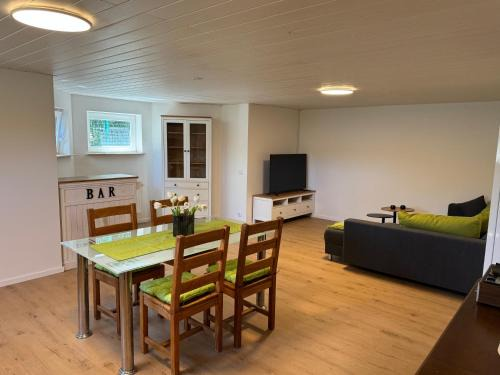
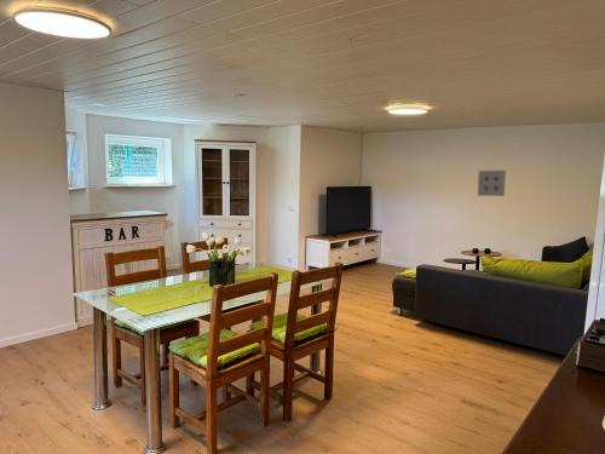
+ wall art (491, 183)
